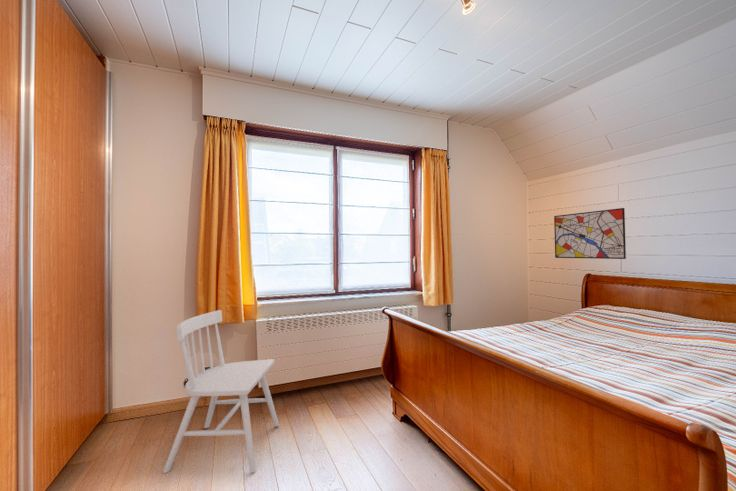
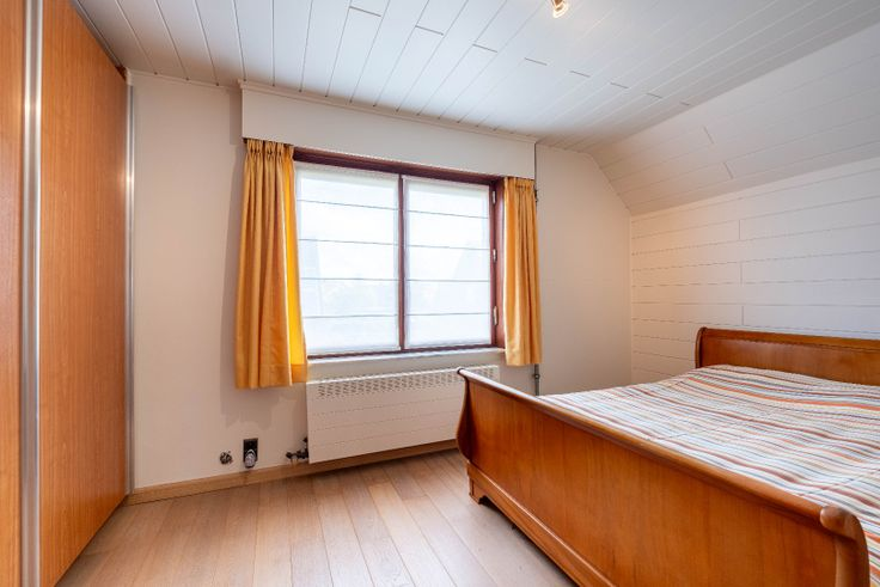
- chair (227, 381)
- wall art (586, 235)
